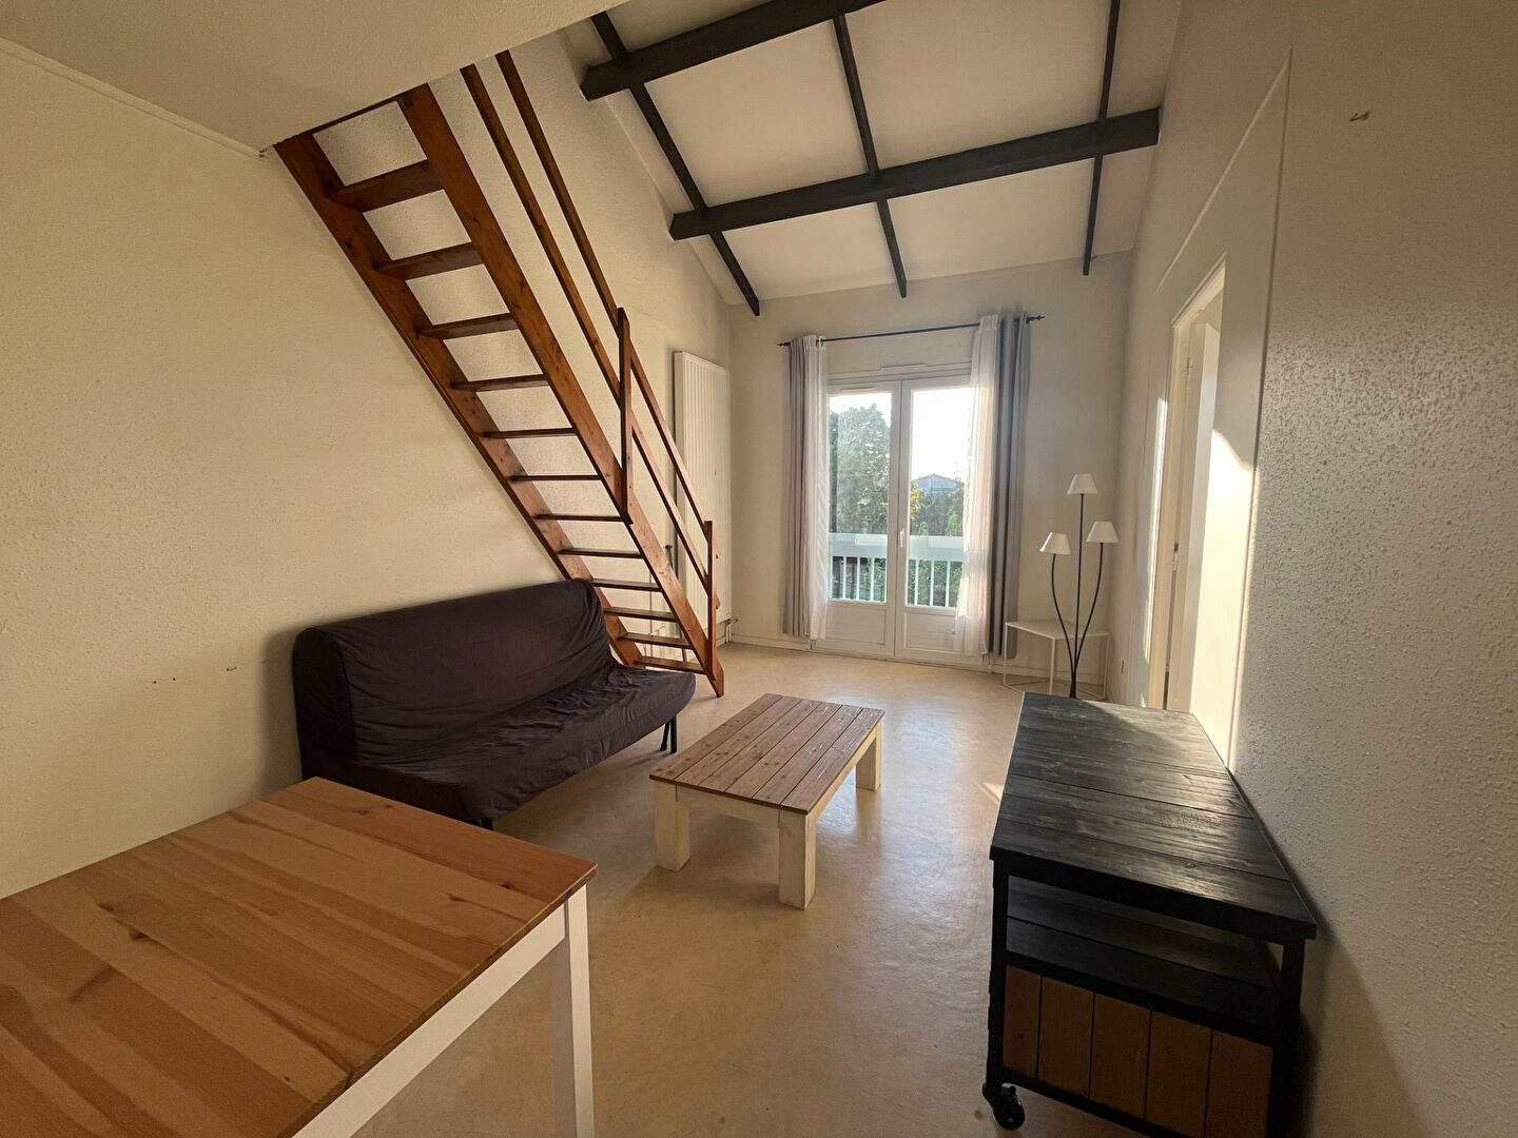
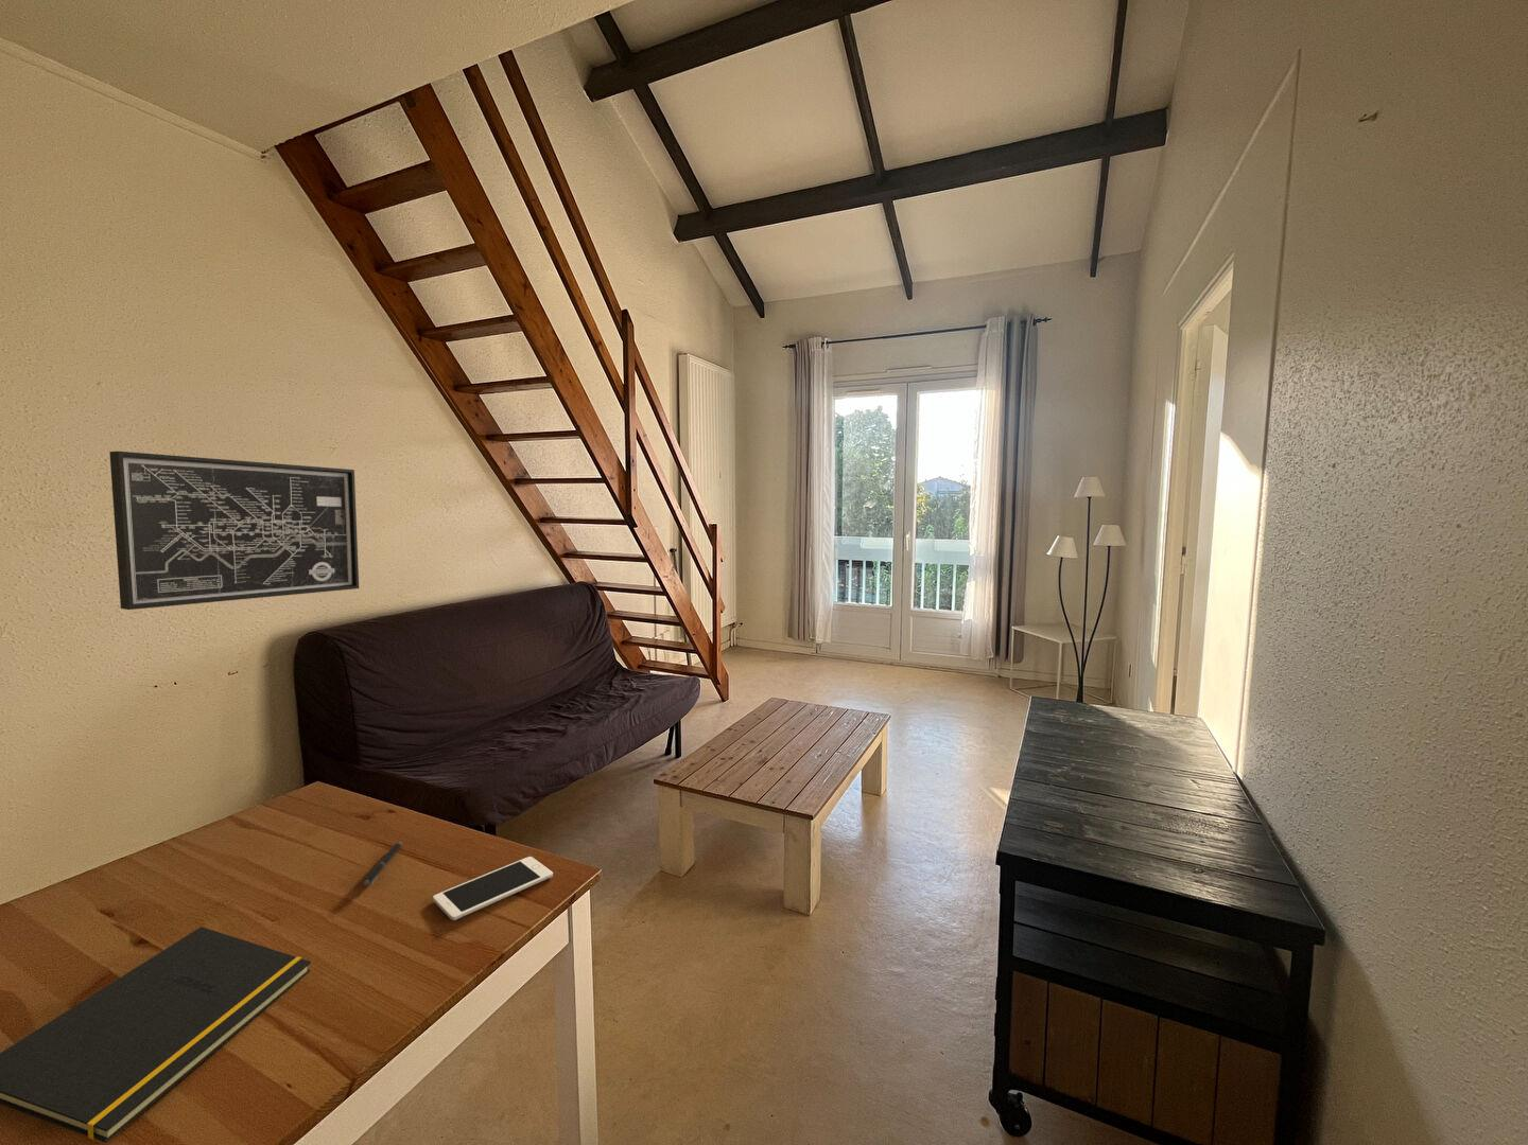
+ cell phone (494, 885)
+ wall art (253, 530)
+ notepad (161, 1015)
+ pen (384, 861)
